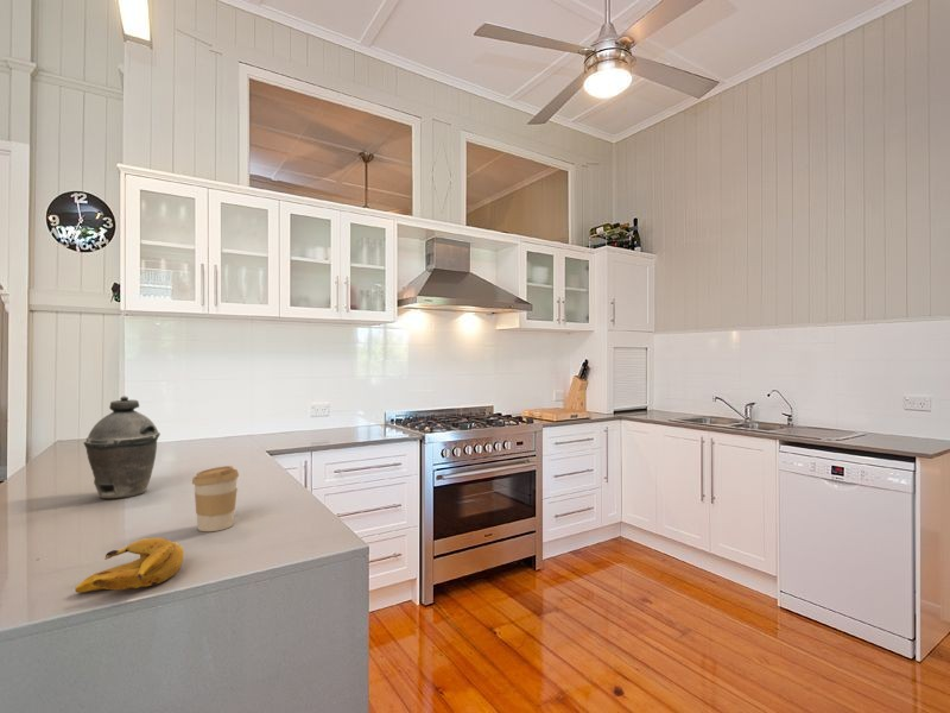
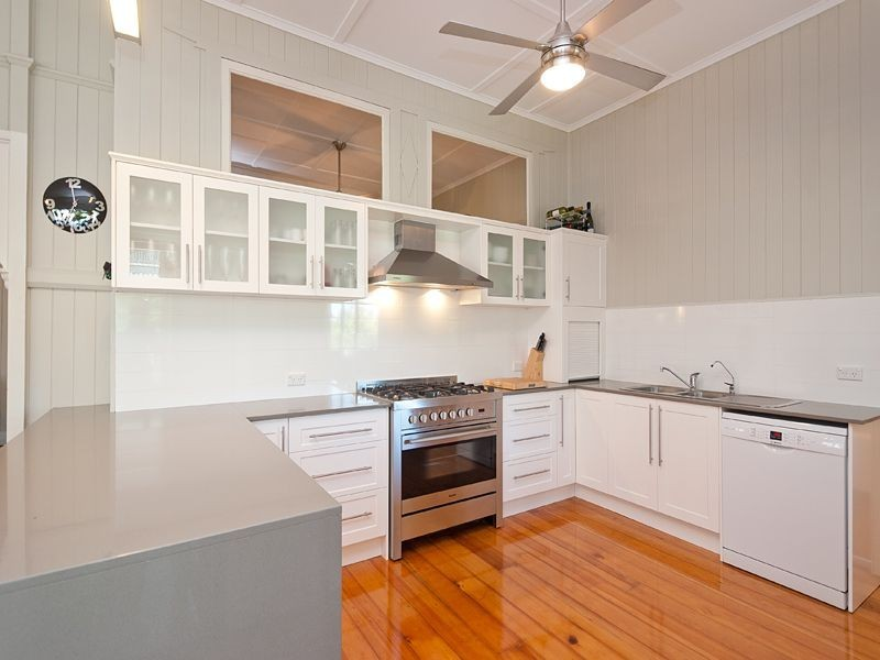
- kettle (122, 444)
- banana (133, 561)
- coffee cup (215, 497)
